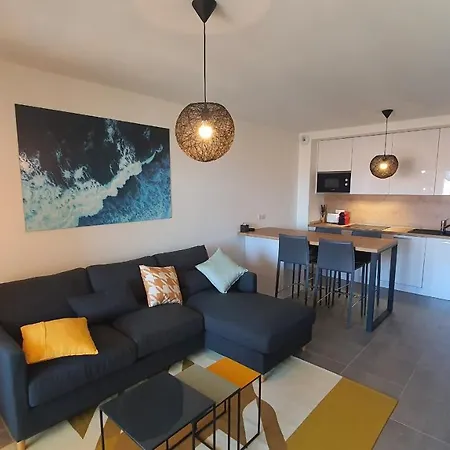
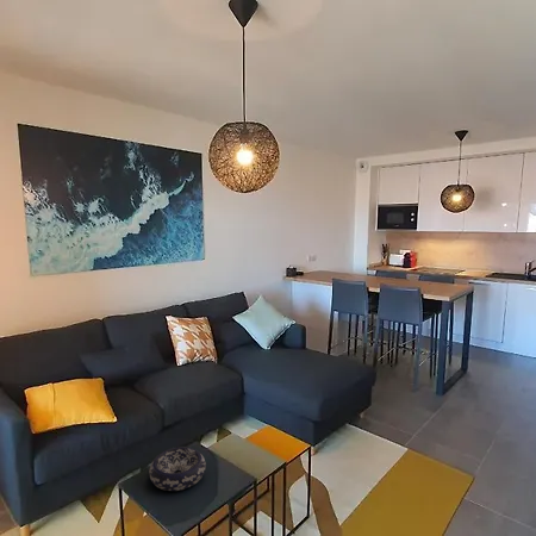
+ decorative bowl (177, 468)
